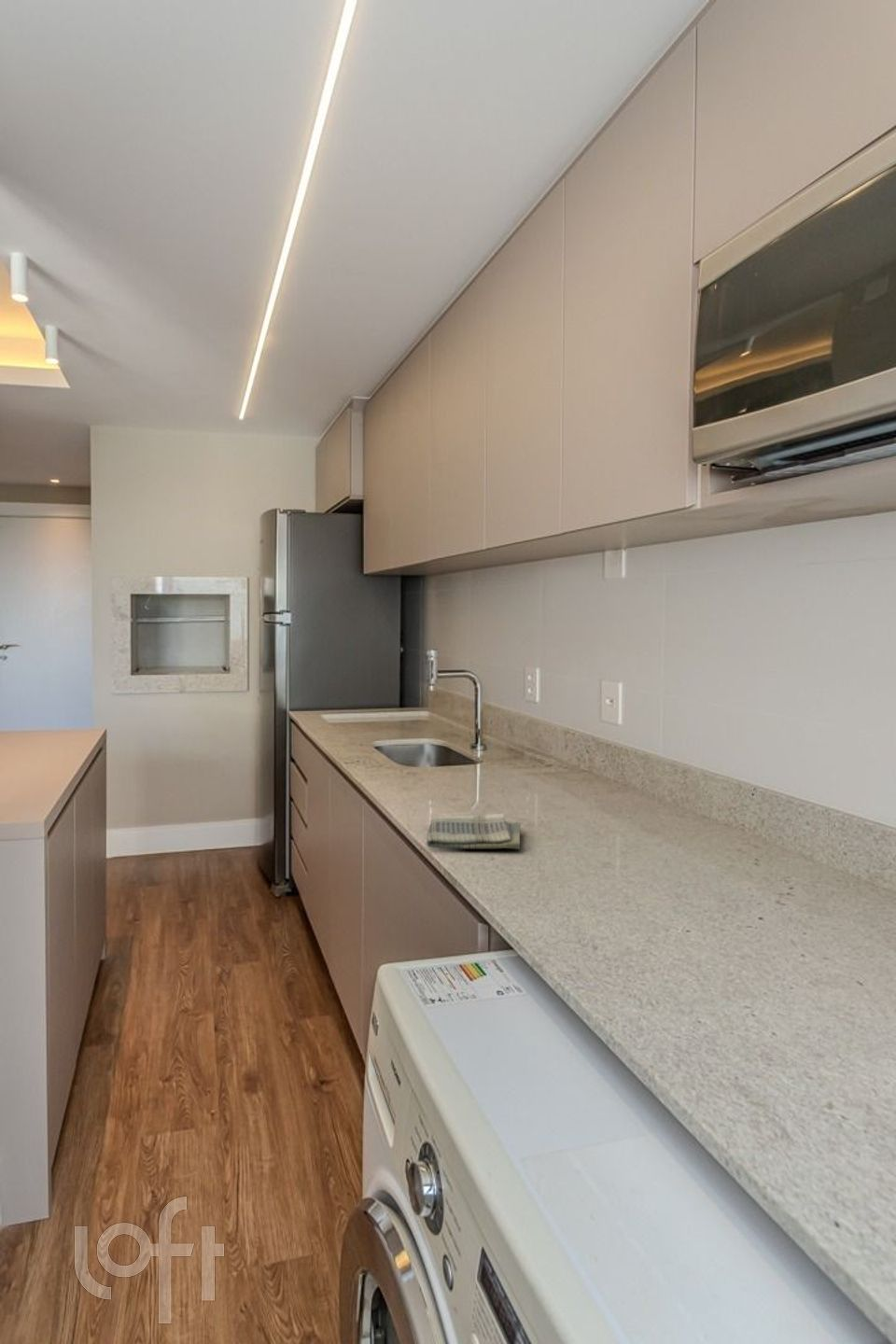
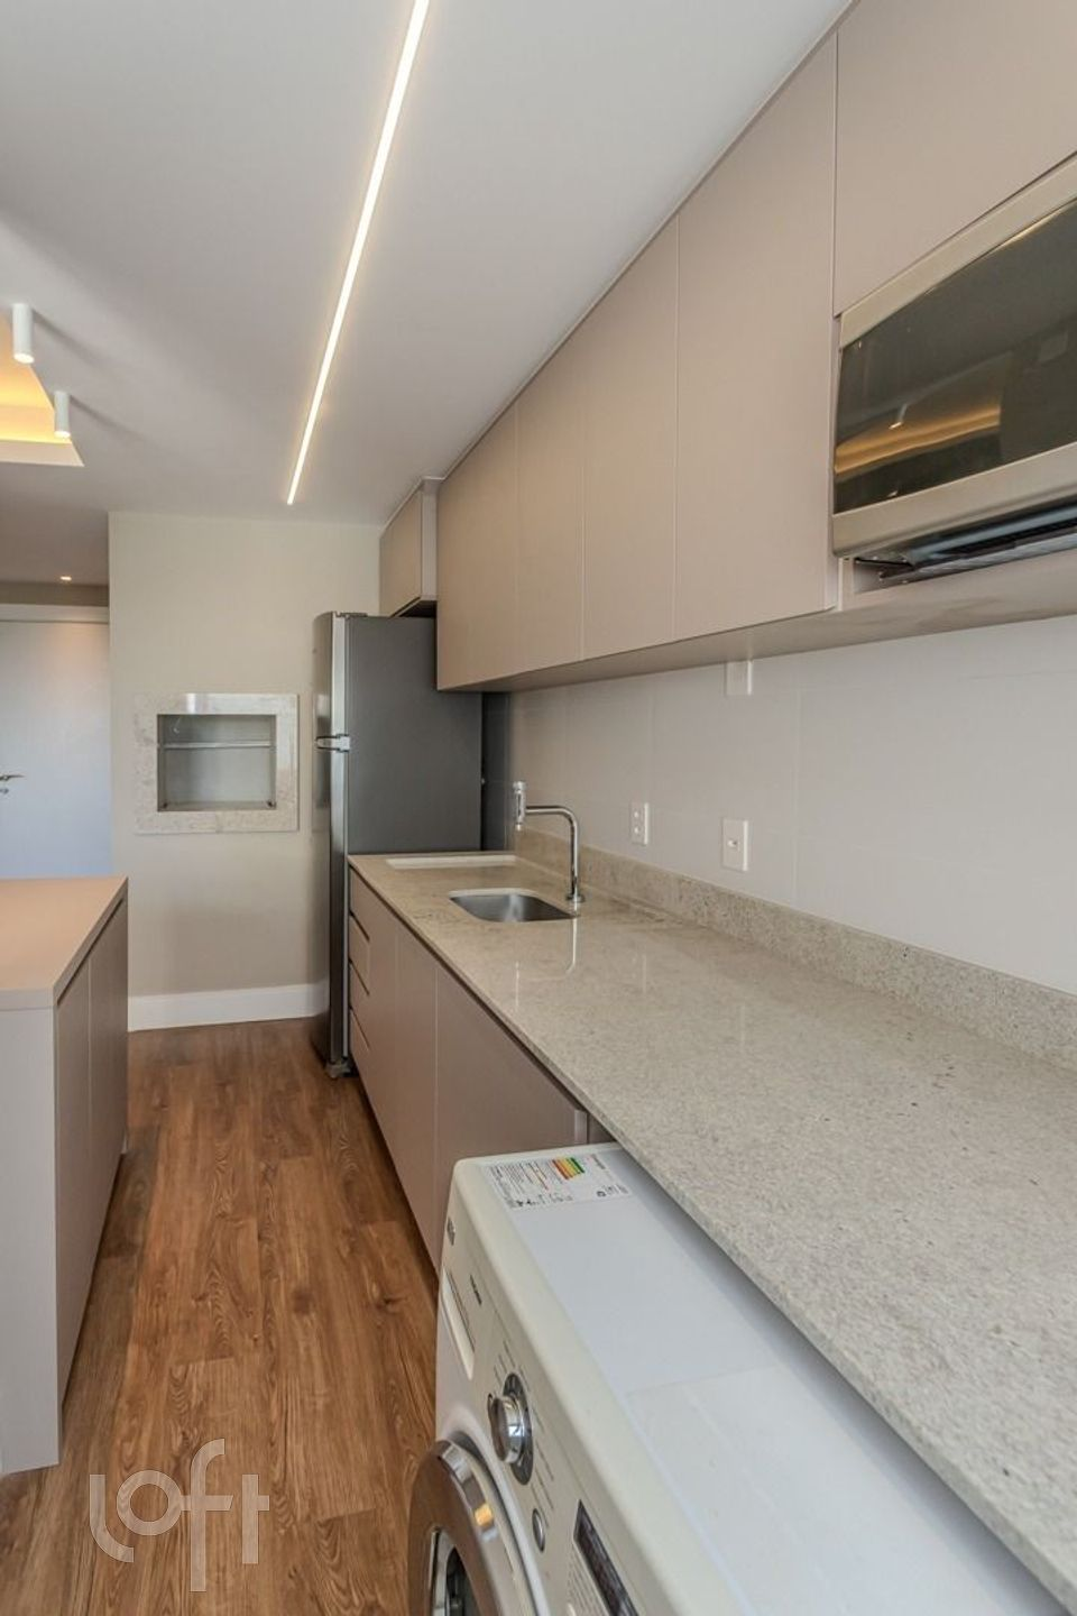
- dish towel (474, 830)
